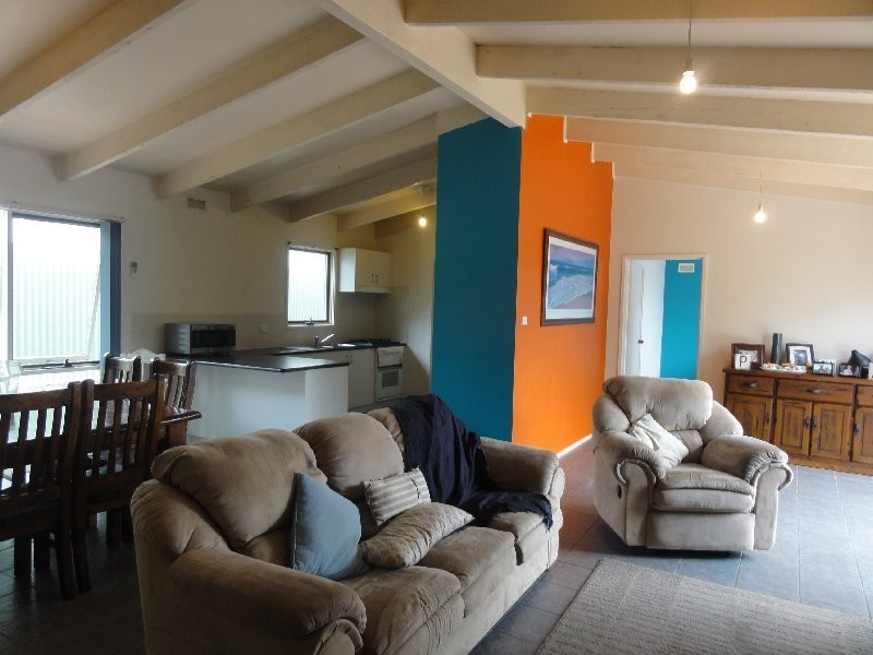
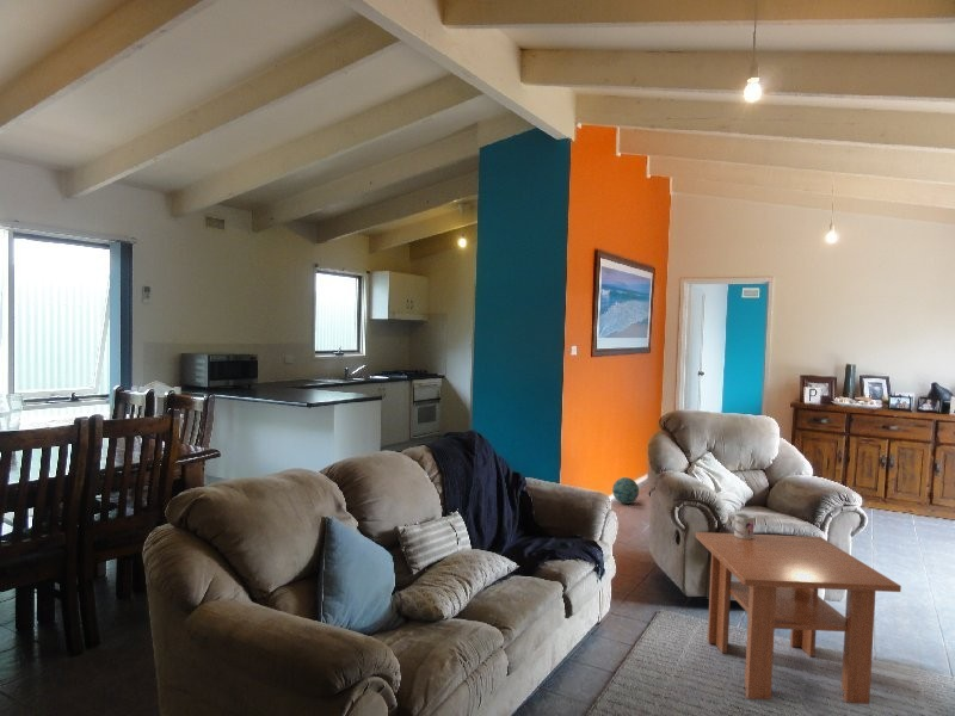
+ mug (741, 525)
+ ball (626, 490)
+ coffee table (783, 612)
